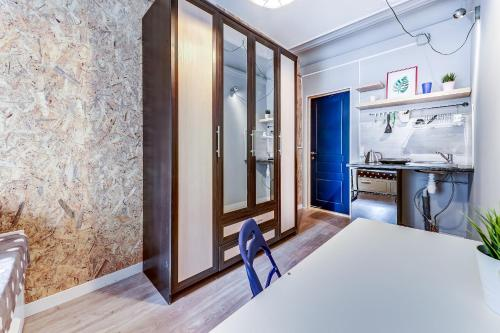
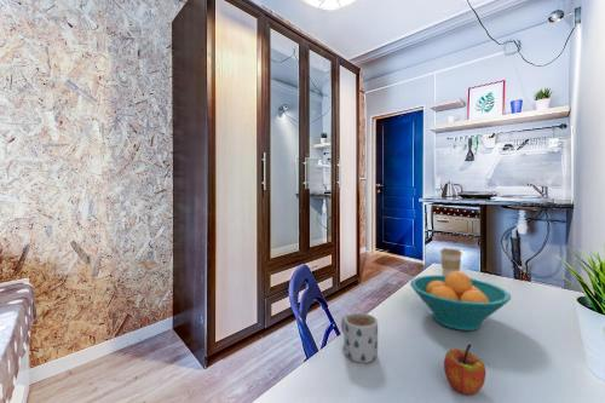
+ mug (356, 333)
+ coffee cup (450, 261)
+ apple (463, 365)
+ fruit bowl (456, 297)
